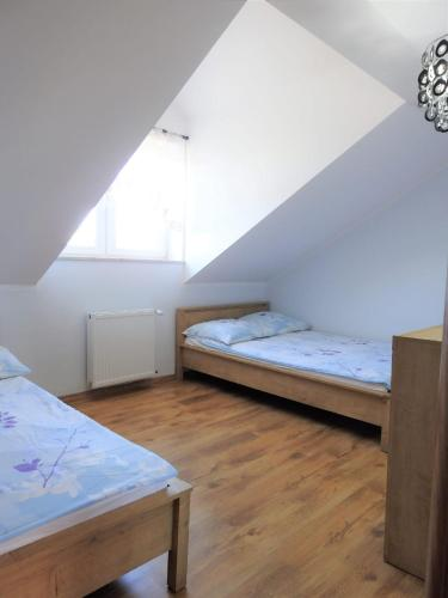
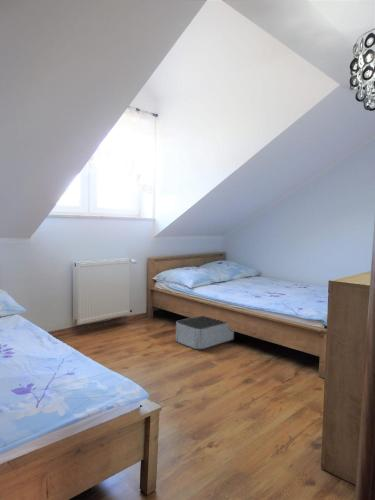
+ storage bin (205, 330)
